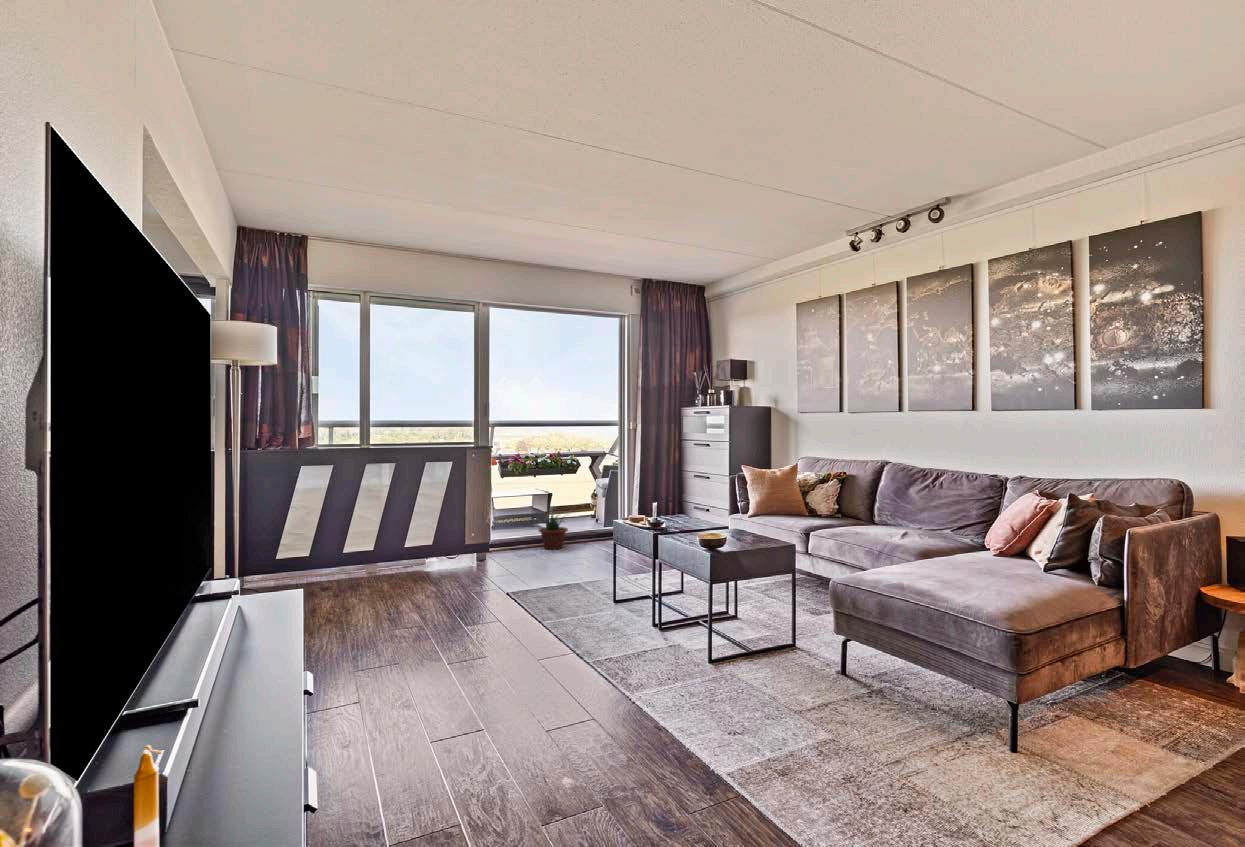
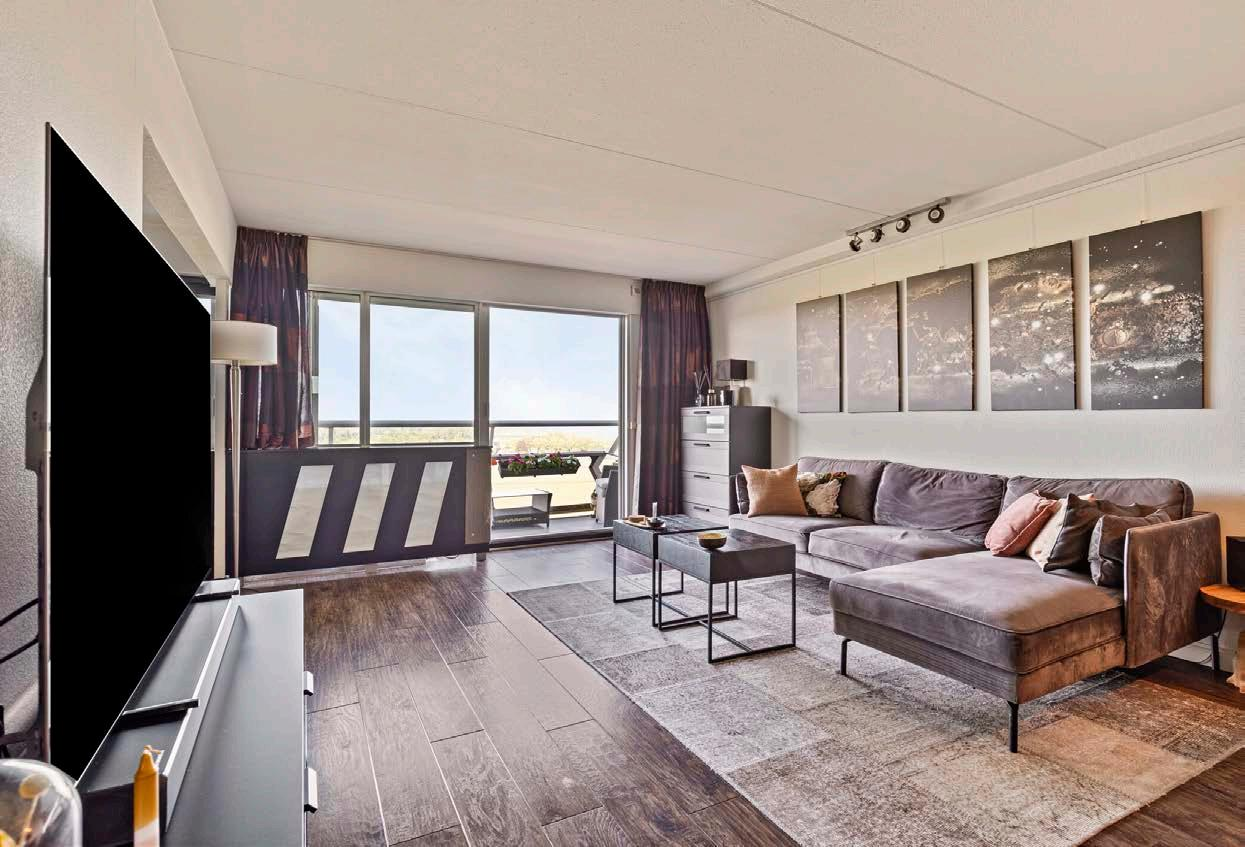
- potted plant (550, 531)
